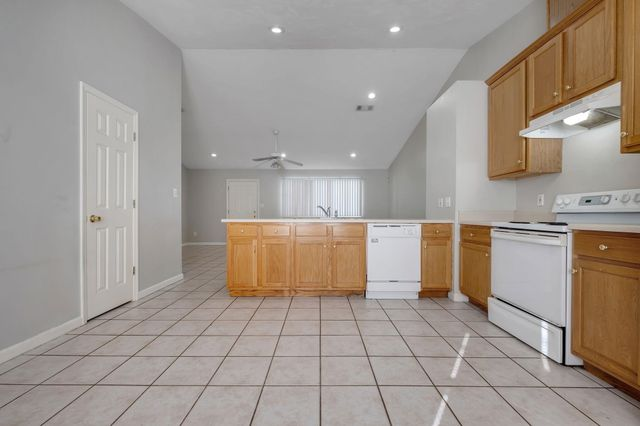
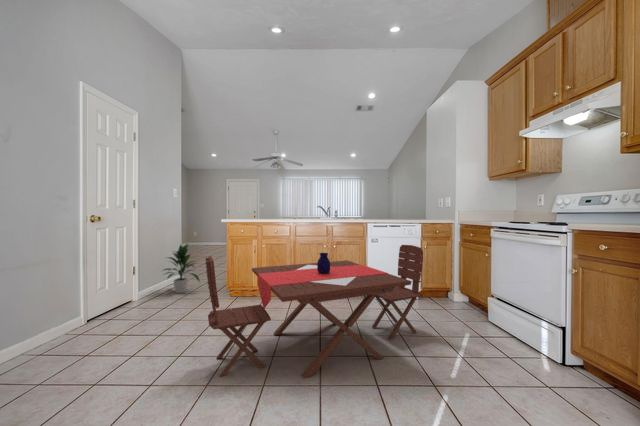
+ dining set (326, 297)
+ indoor plant (181, 268)
